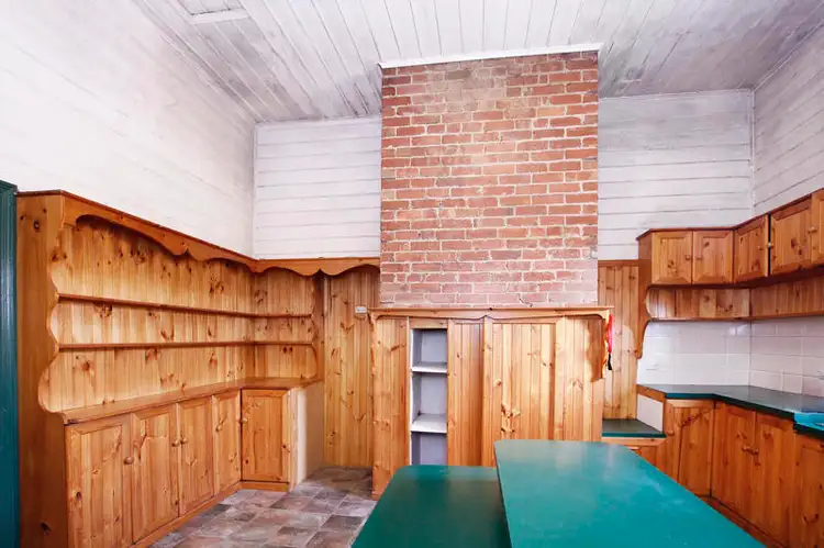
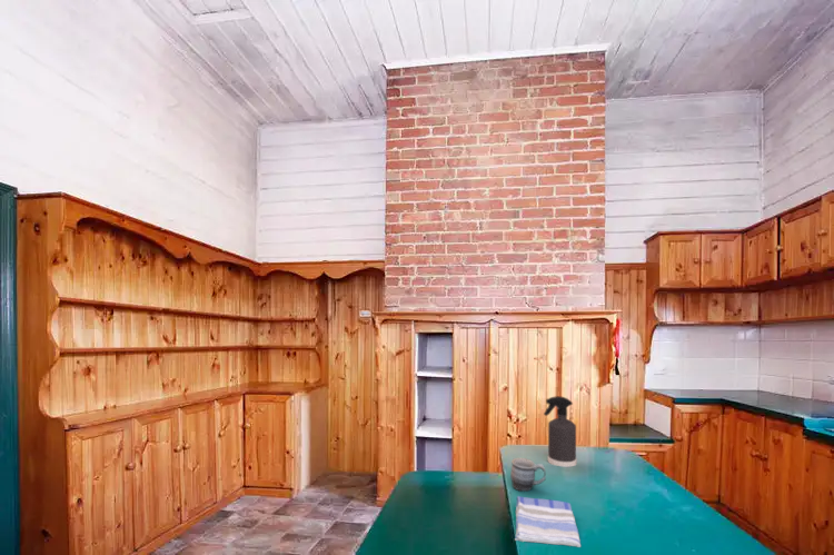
+ spray bottle (559, 429)
+ dish towel (545, 519)
+ mug (527, 475)
